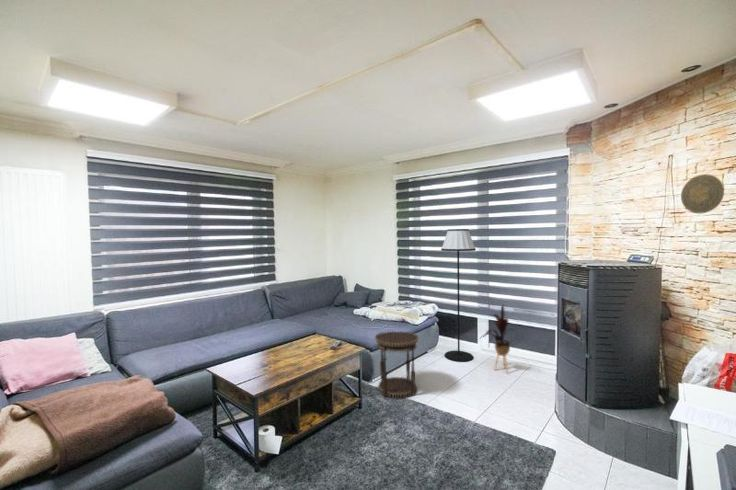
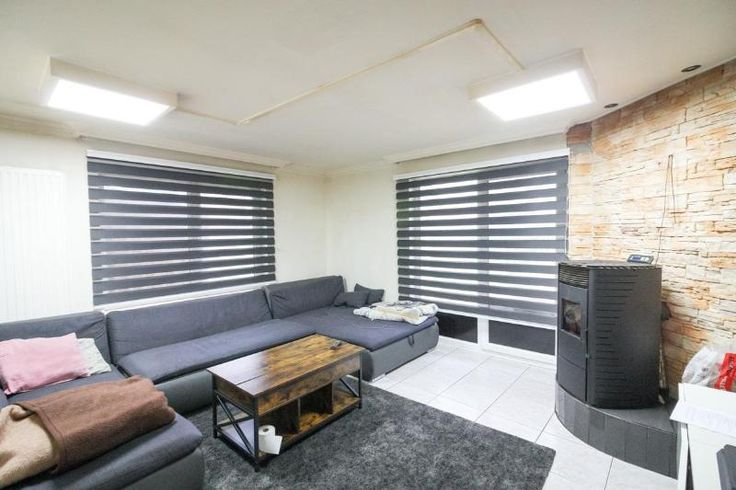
- floor lamp (458, 293)
- decorative plate (699, 194)
- house plant (497, 336)
- side table (406, 362)
